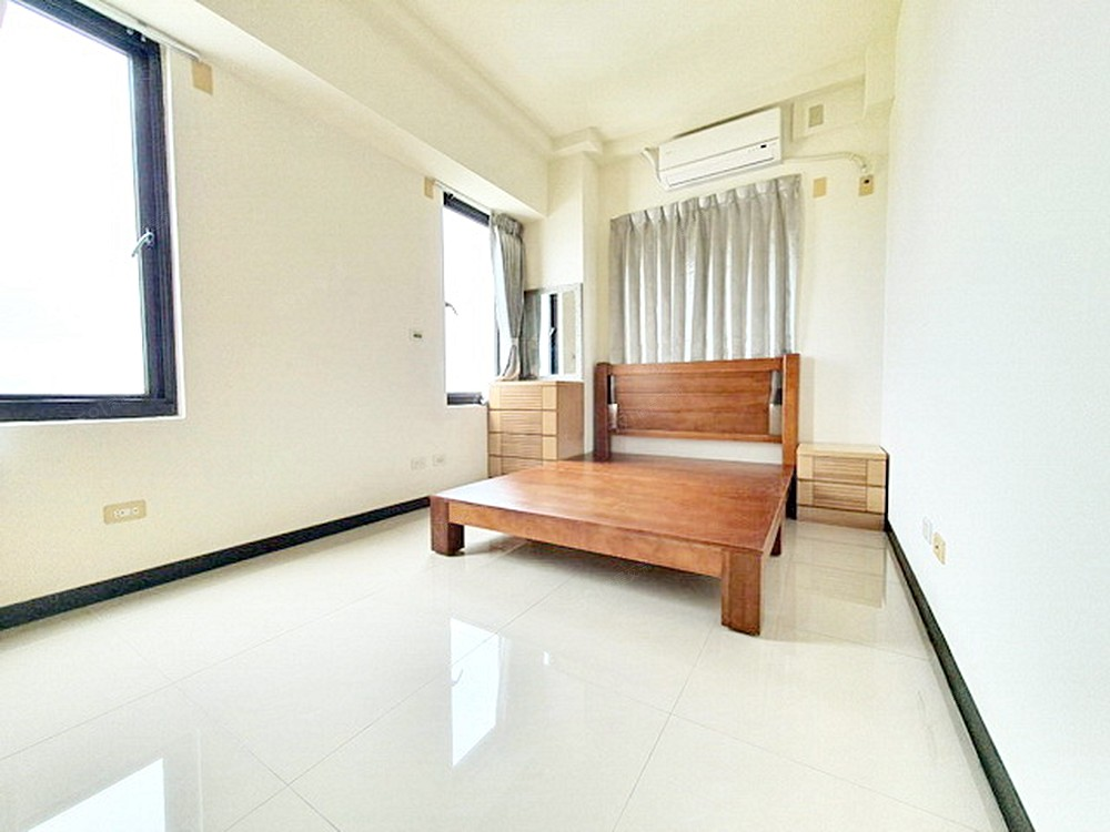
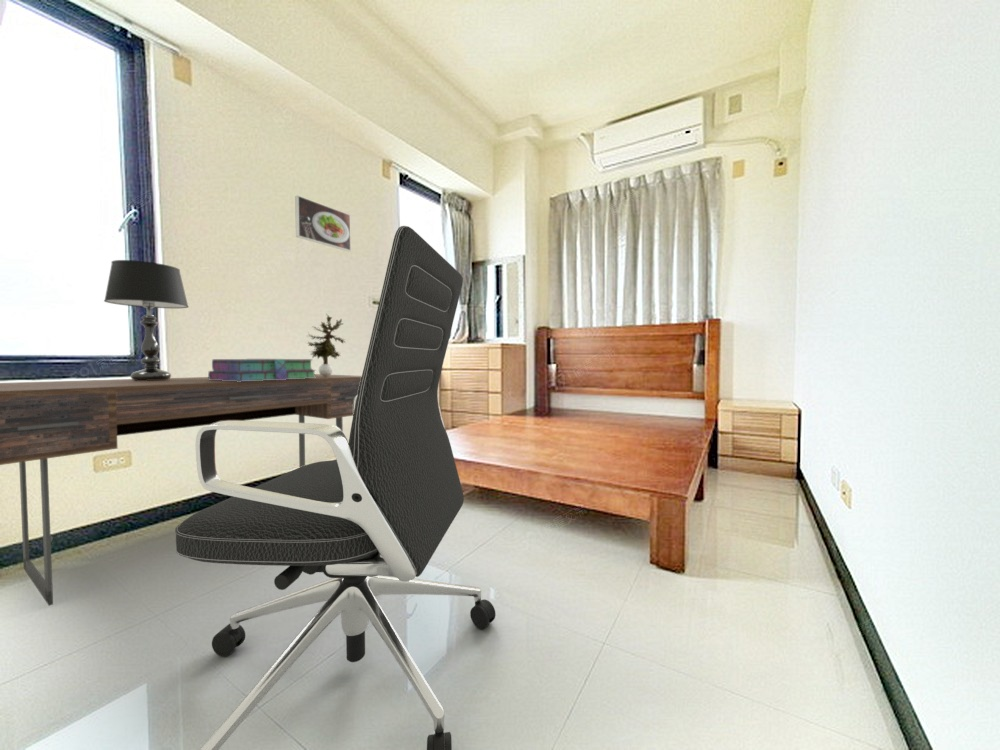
+ office chair (342, 465)
+ potted plant (328, 343)
+ stack of books (264, 368)
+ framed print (324, 225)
+ desk (210, 424)
+ table lamp (149, 323)
